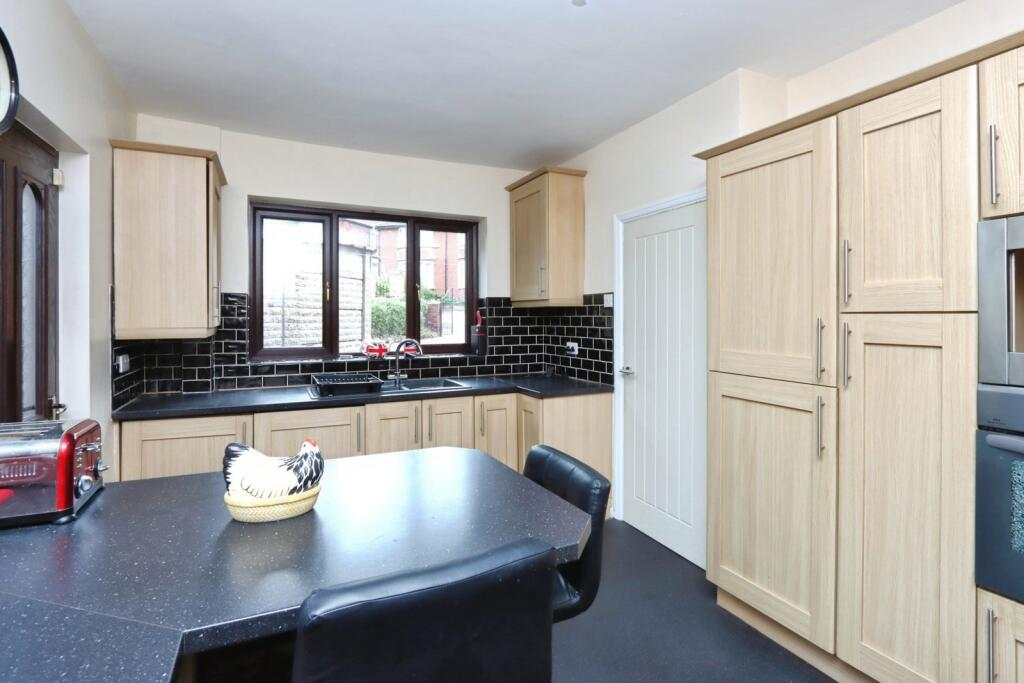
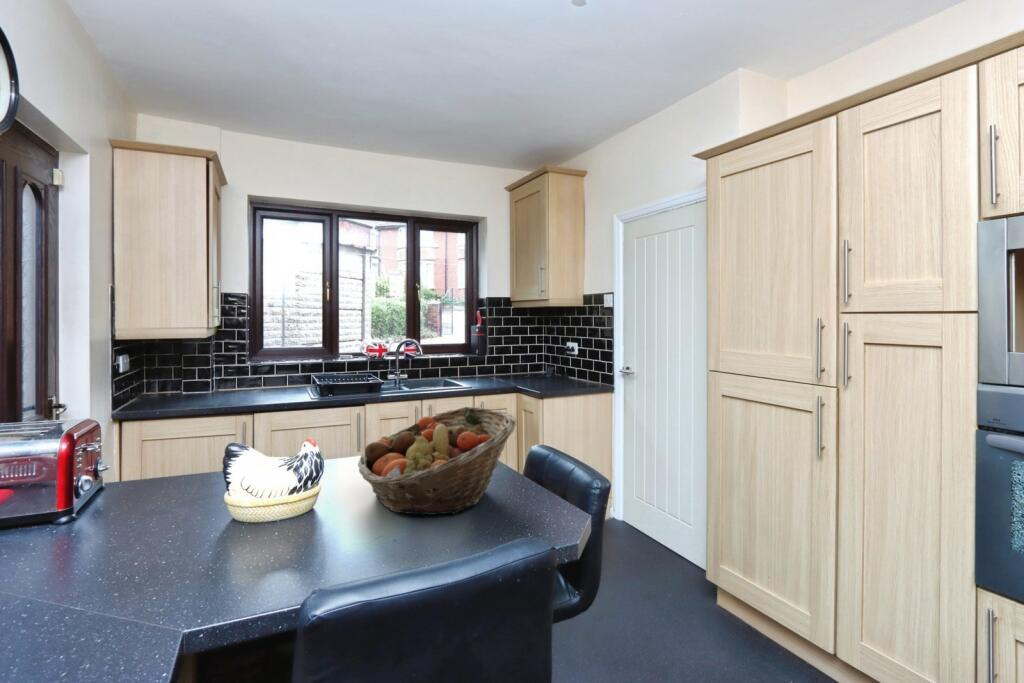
+ fruit basket (437, 454)
